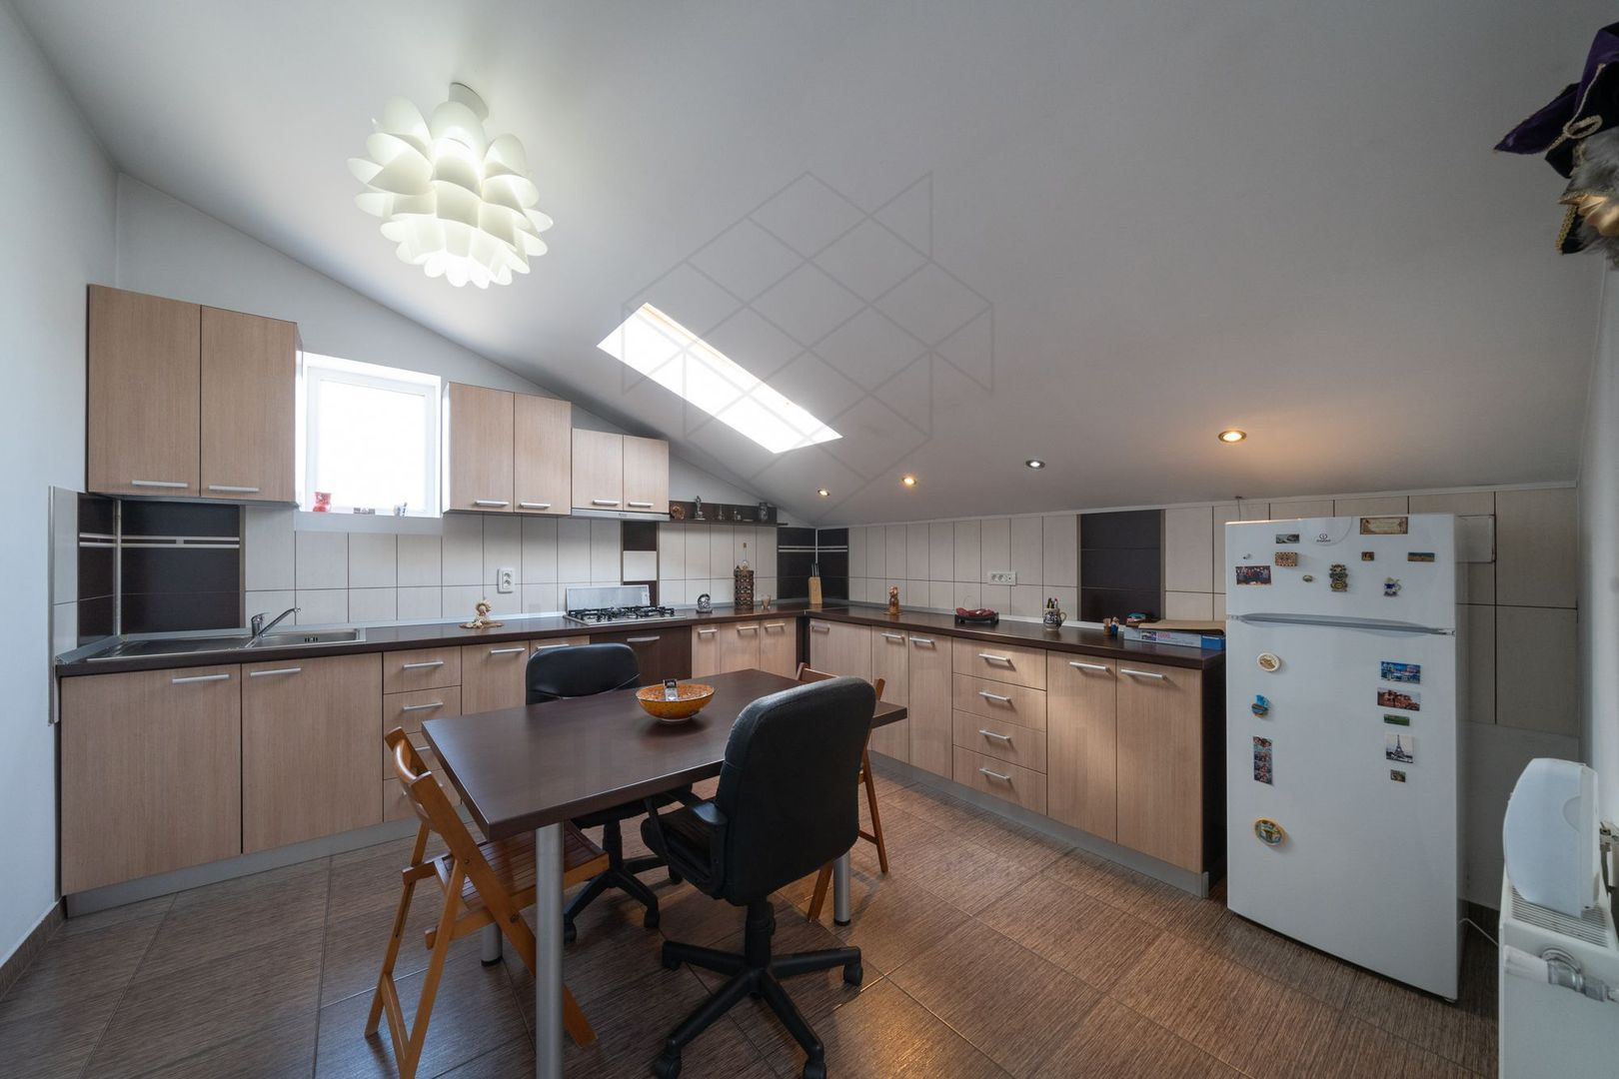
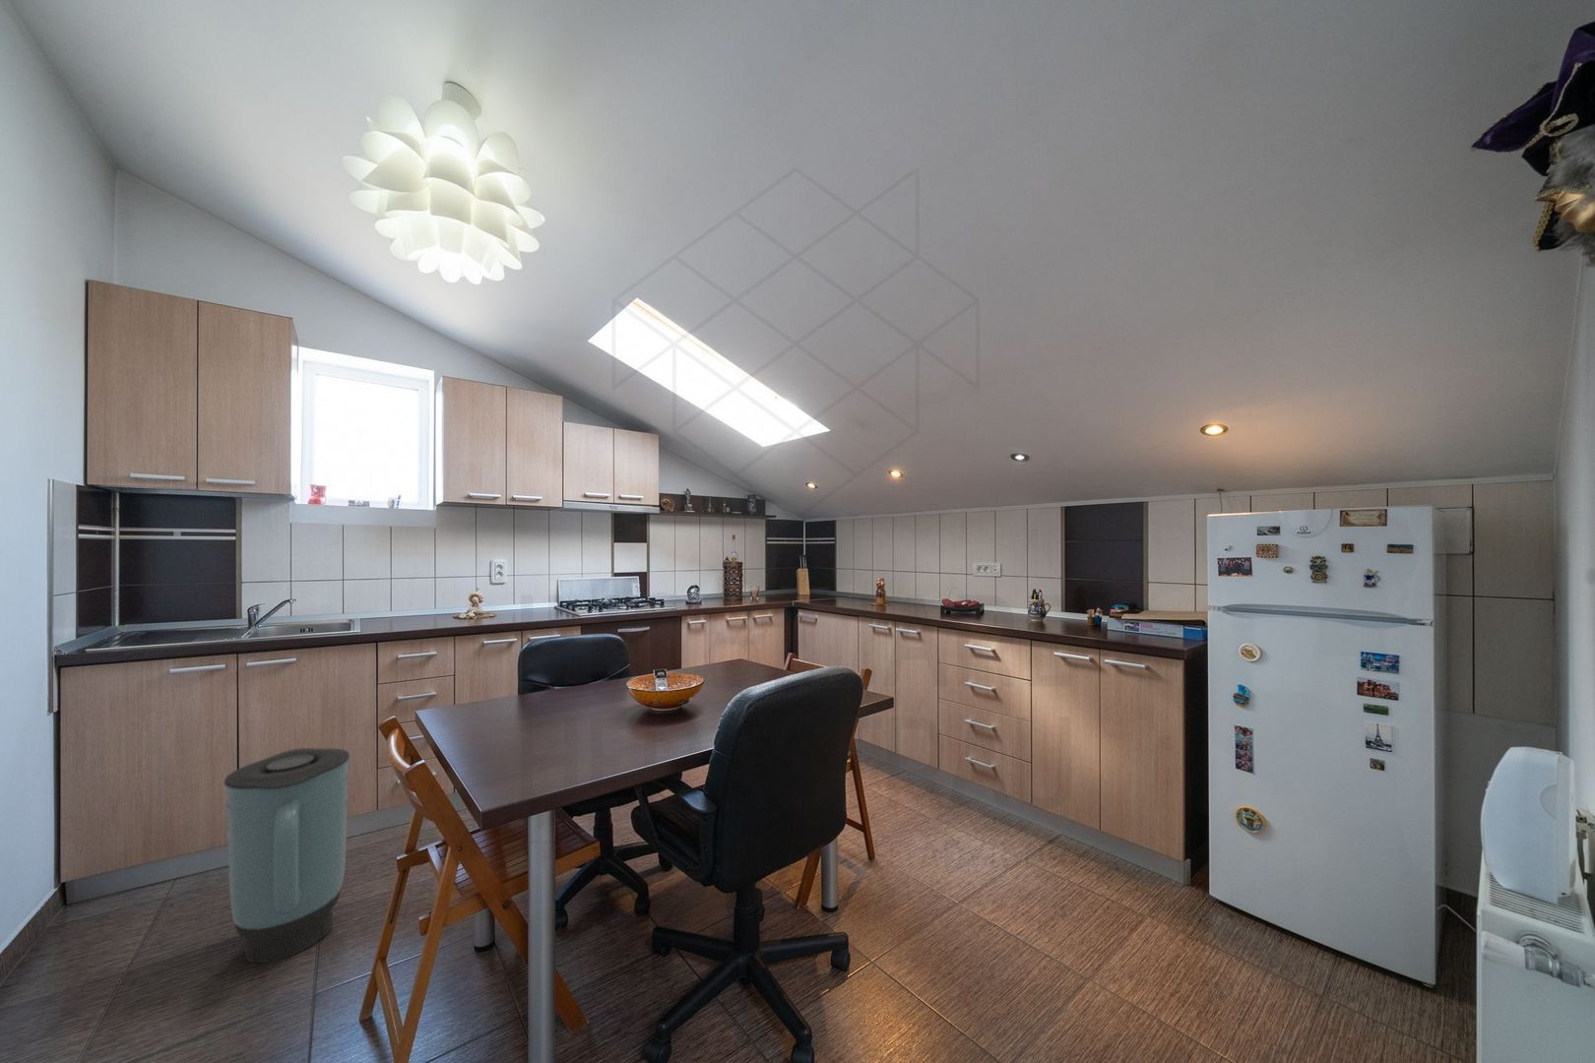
+ trash can (290, 853)
